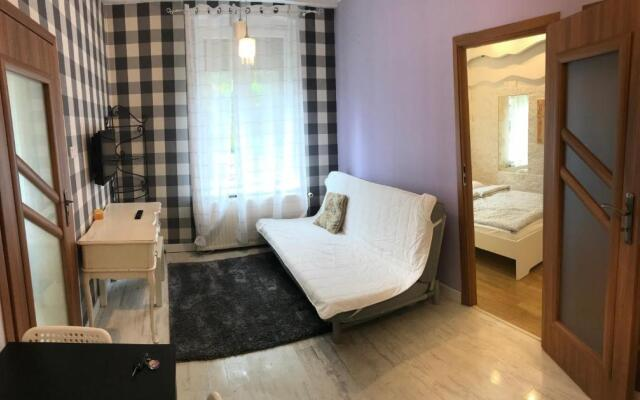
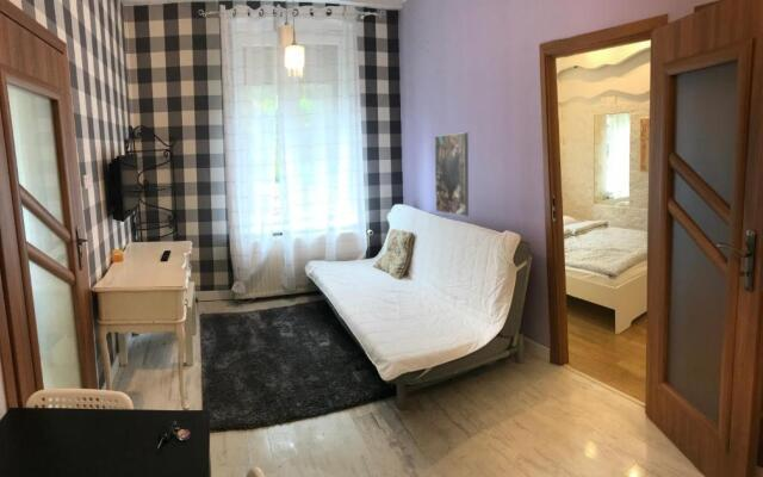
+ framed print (451, 174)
